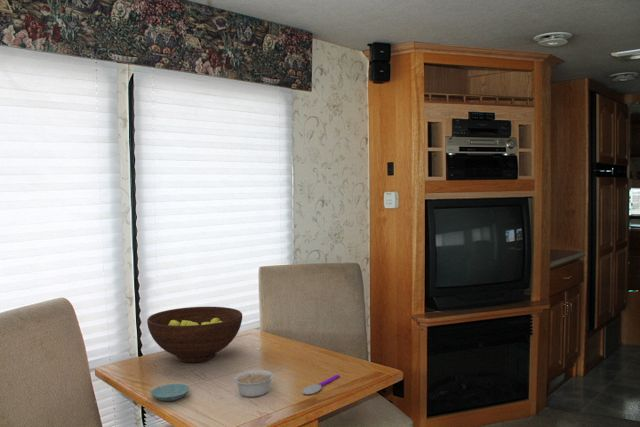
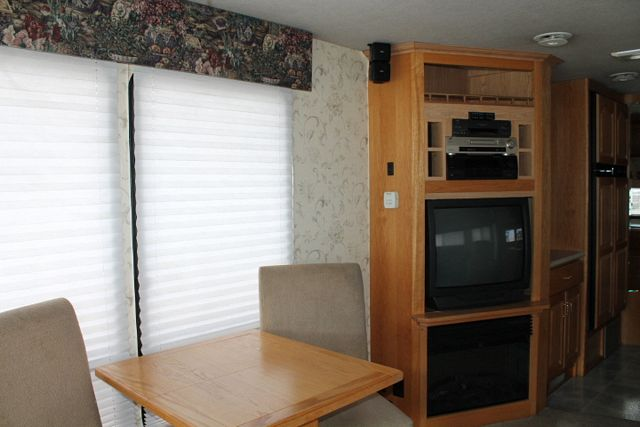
- legume (255, 382)
- saucer (170, 393)
- spoon (322, 383)
- fruit bowl (196, 336)
